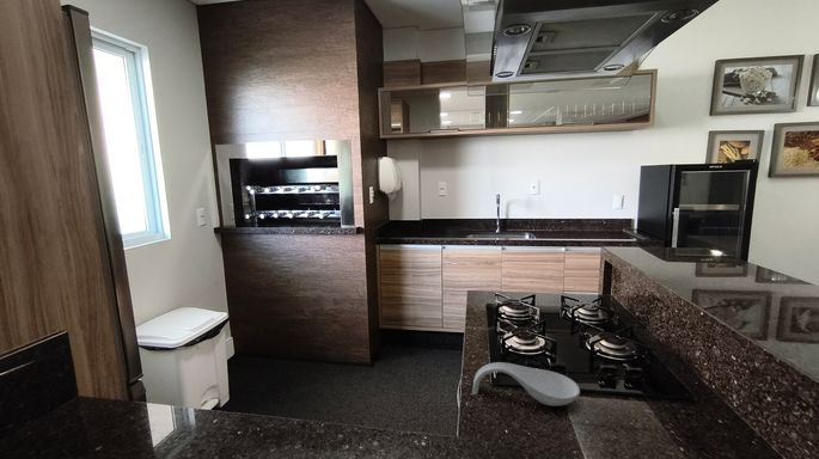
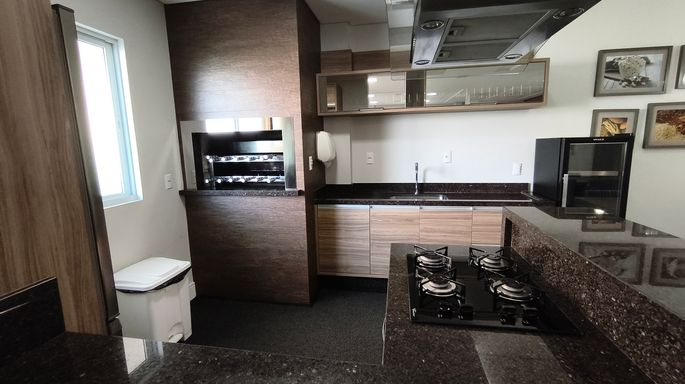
- spoon rest (524, 381)
